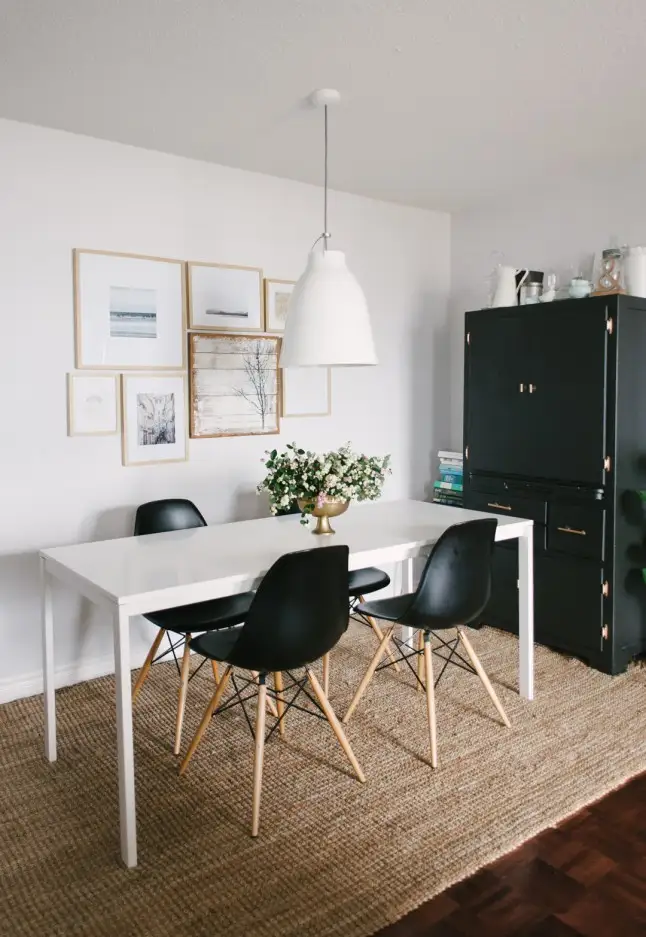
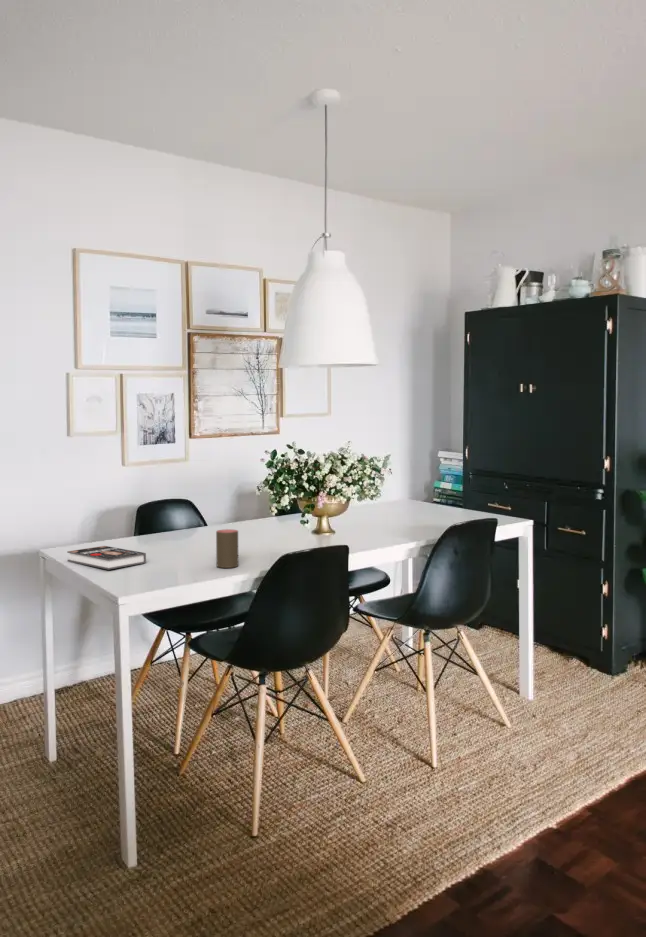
+ book (106, 557)
+ cup (227, 548)
